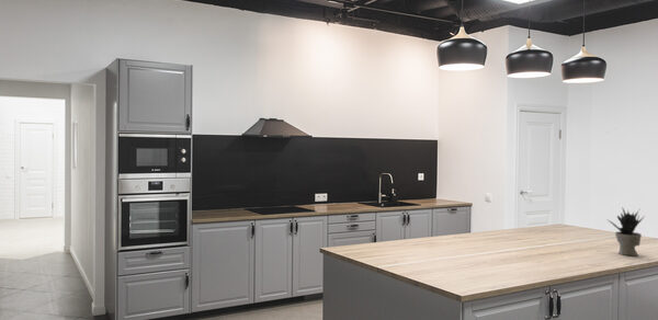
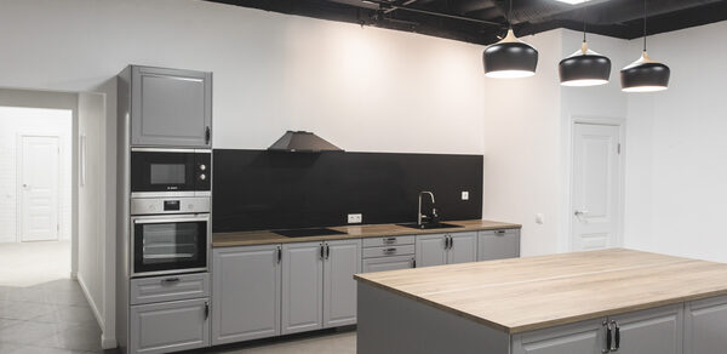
- potted plant (629, 230)
